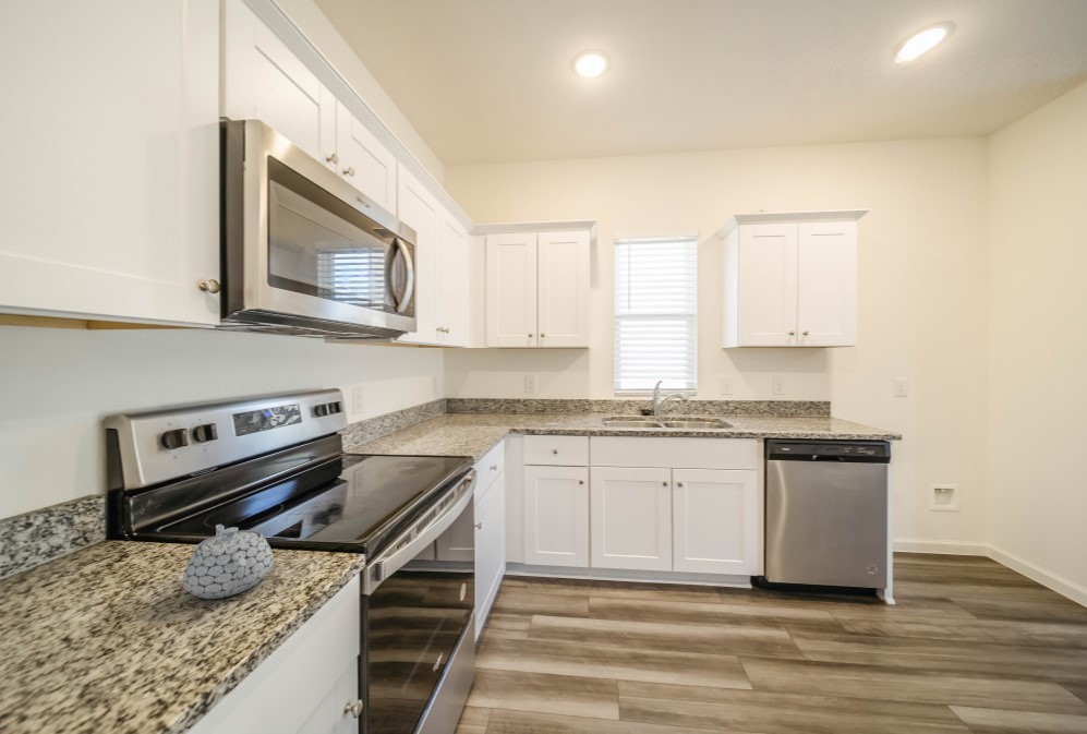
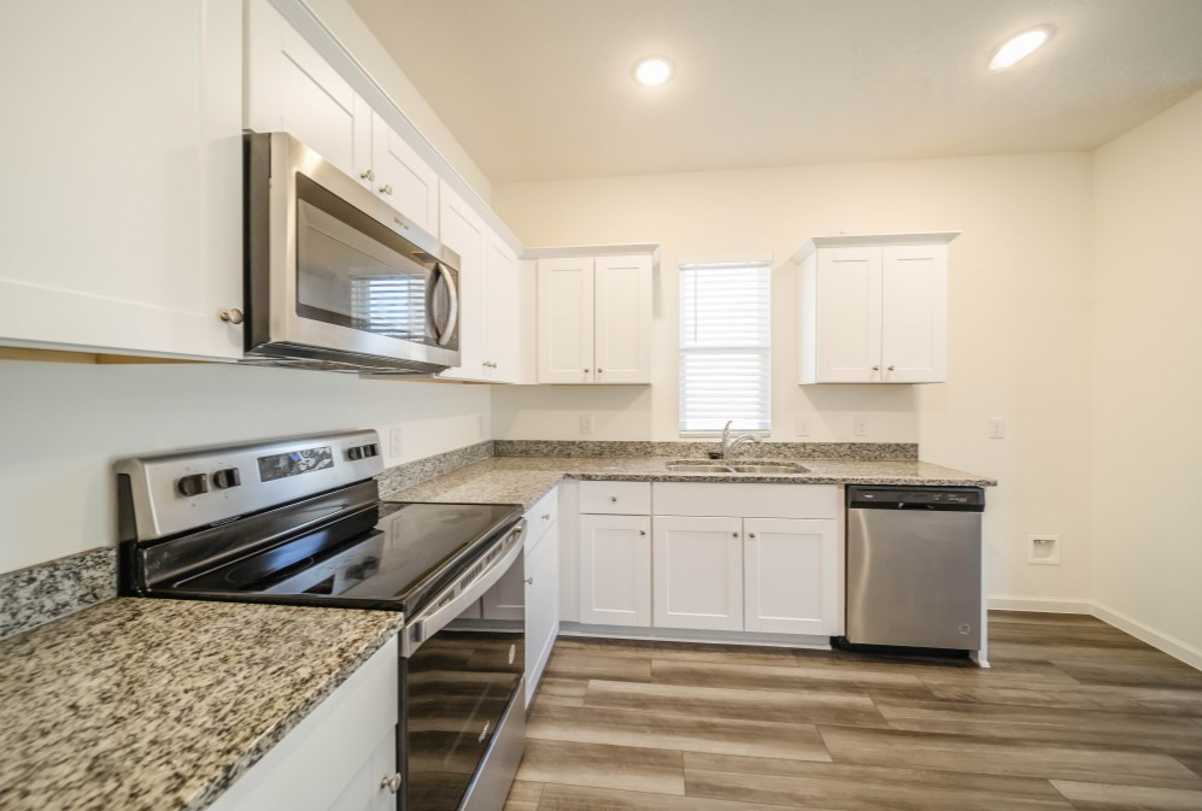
- teapot (229, 555)
